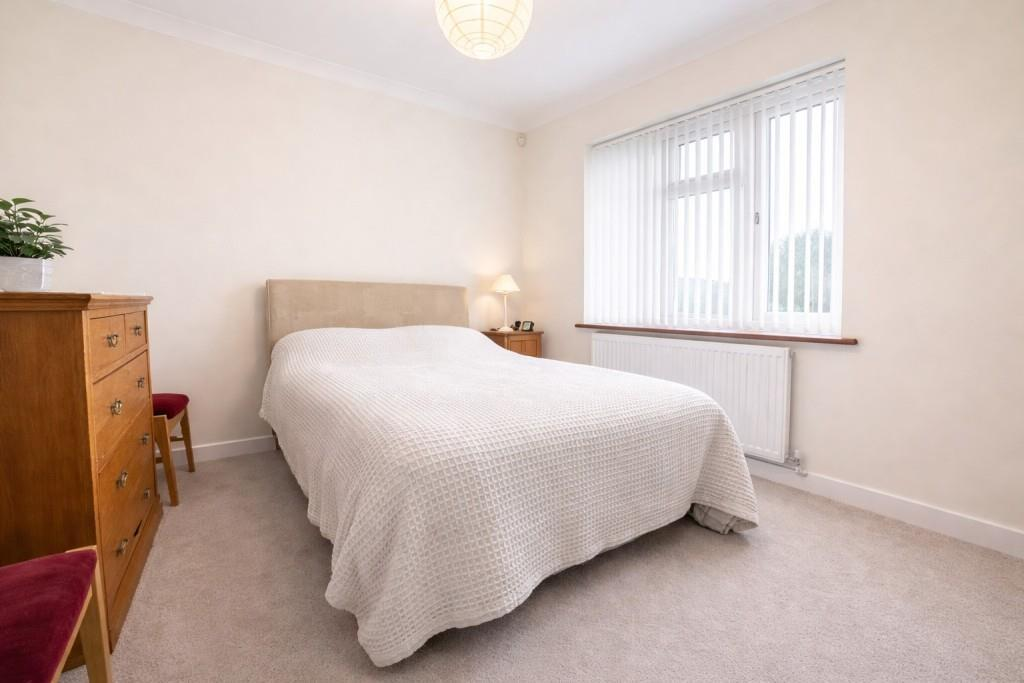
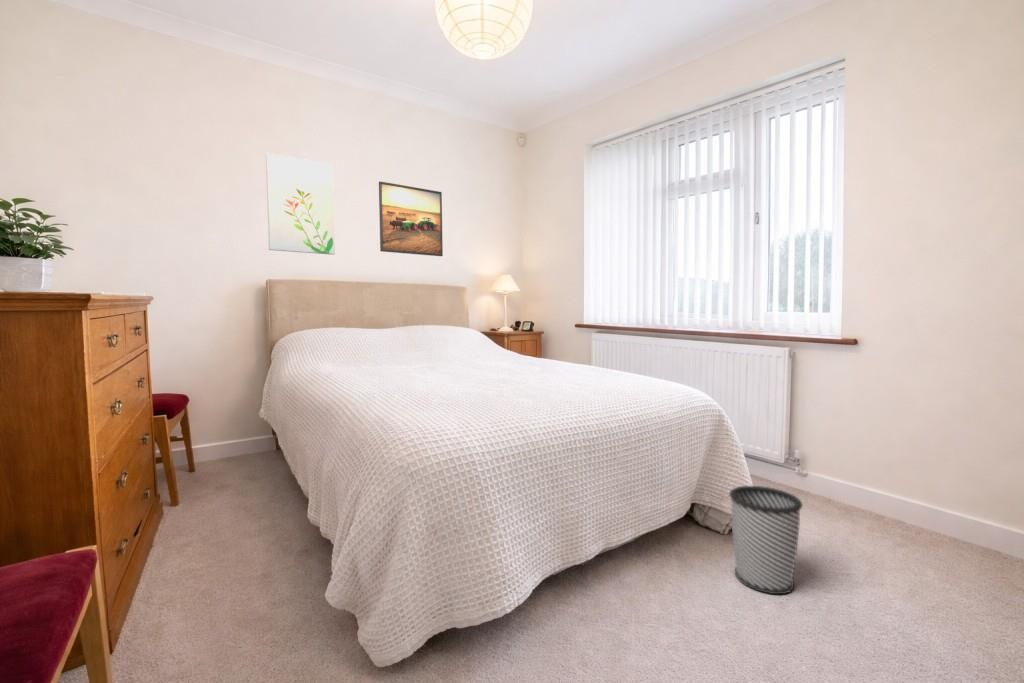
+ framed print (412, 220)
+ wall art (301, 206)
+ wastebasket (764, 537)
